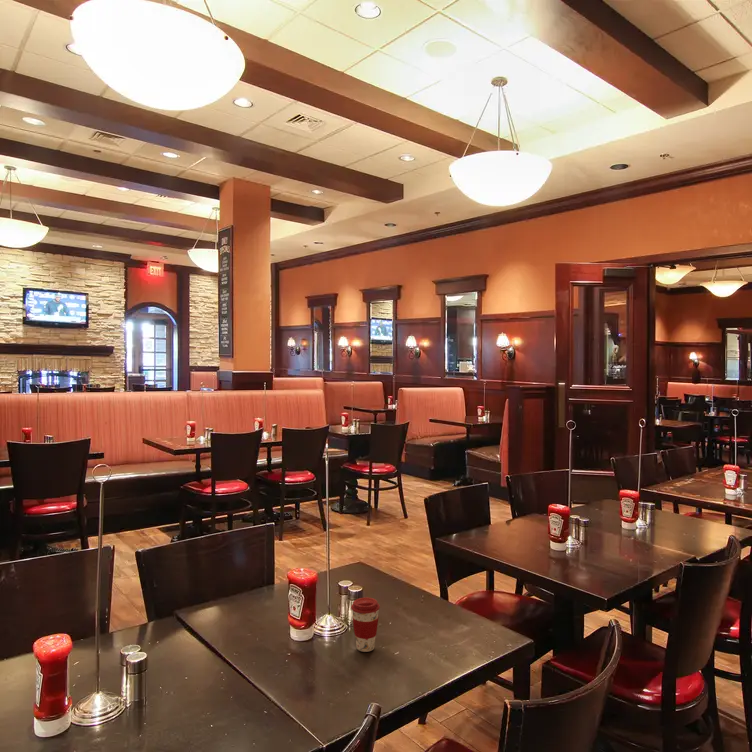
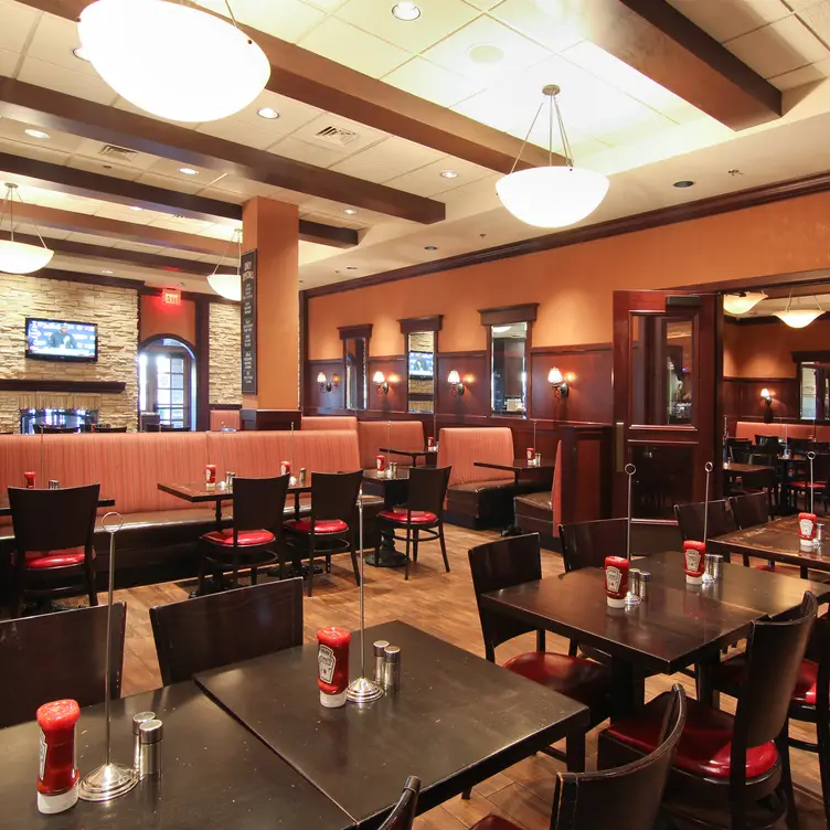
- coffee cup (365, 624)
